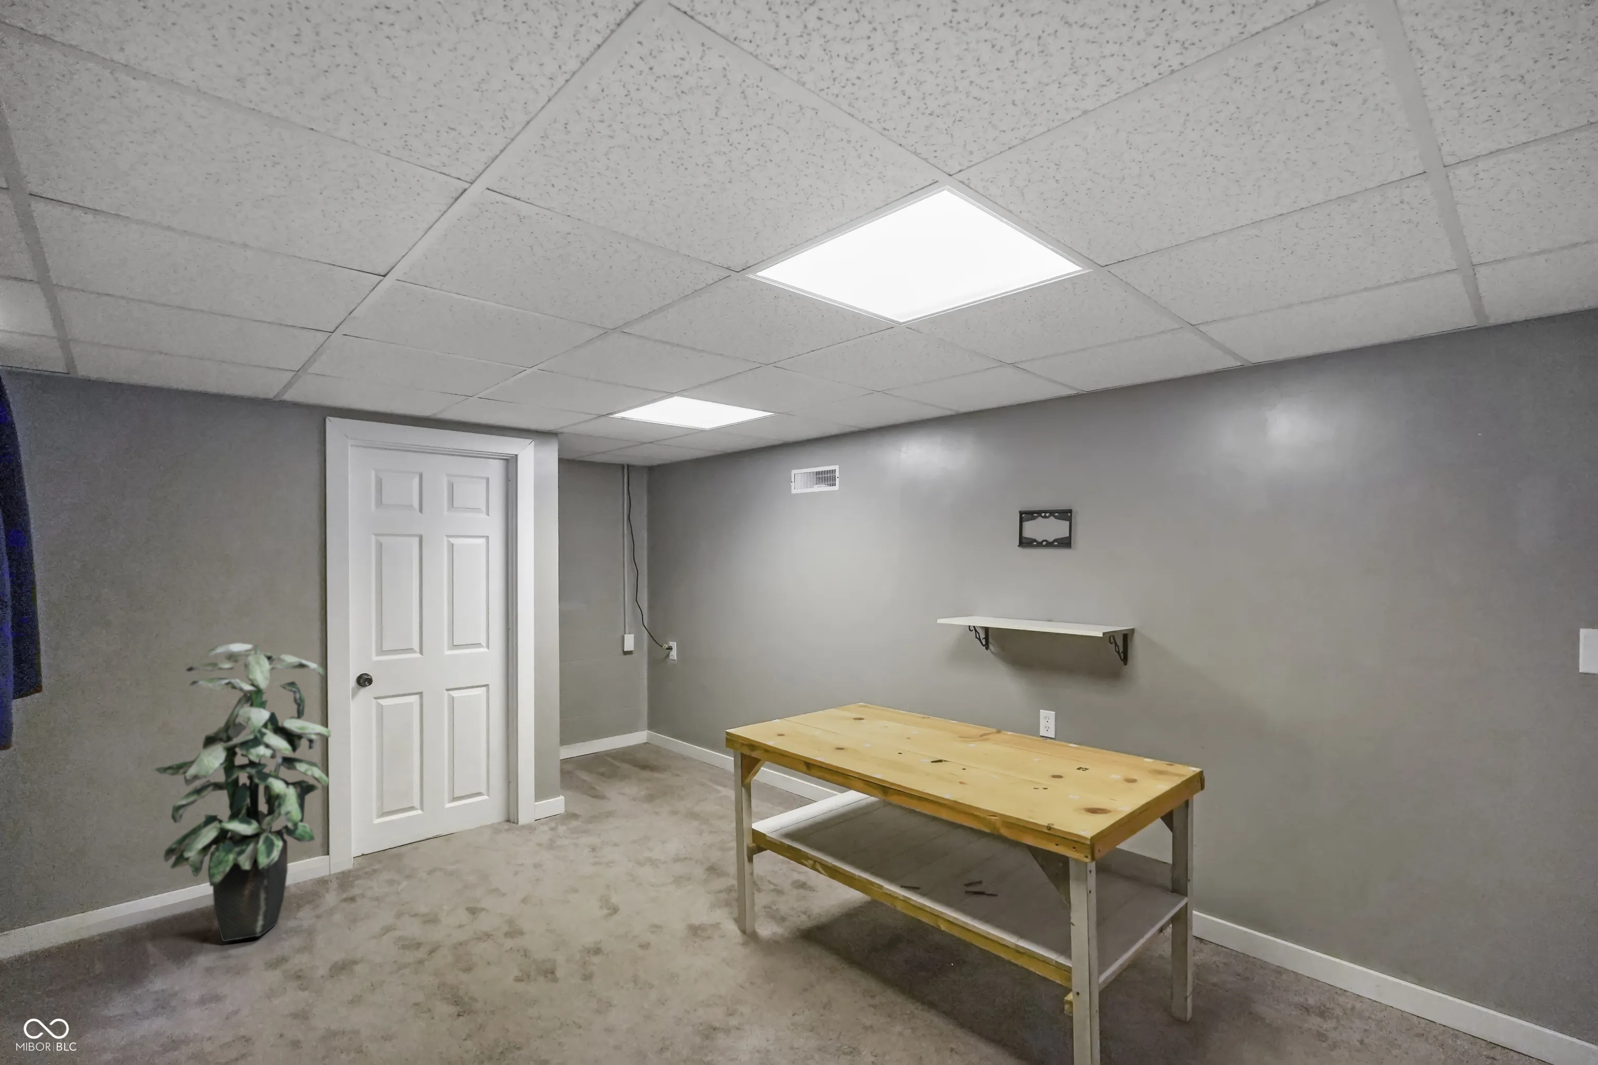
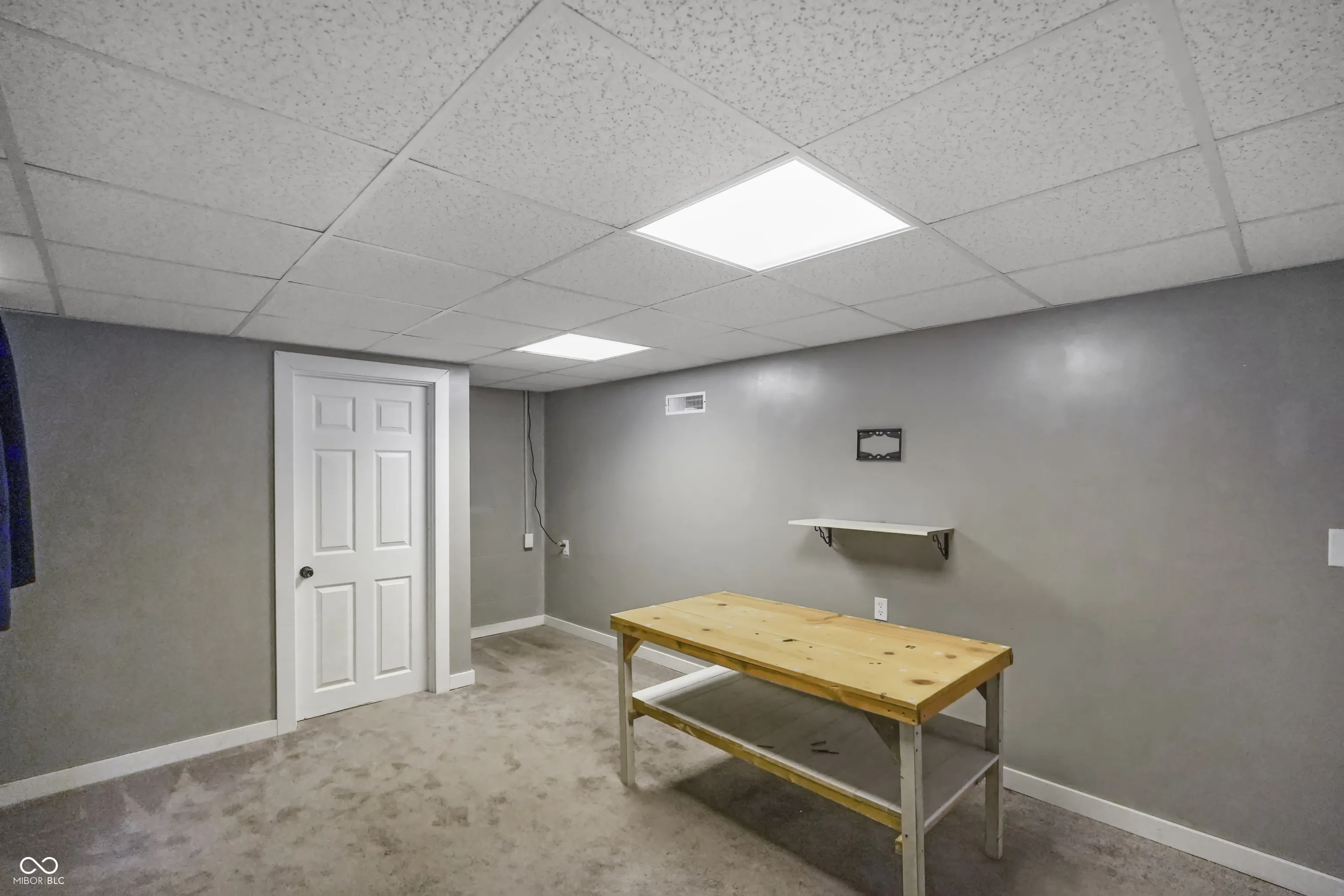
- indoor plant (245, 784)
